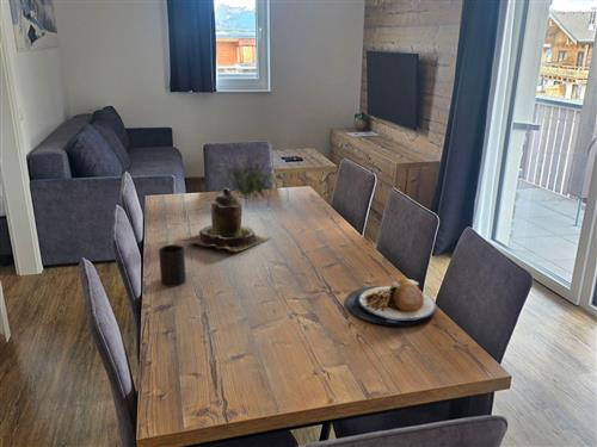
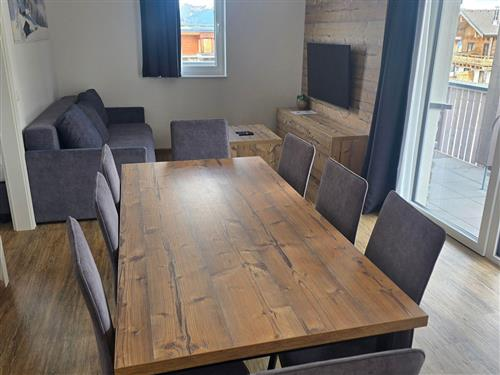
- plate (390, 293)
- plant (252, 175)
- cup (172, 266)
- teapot (226, 216)
